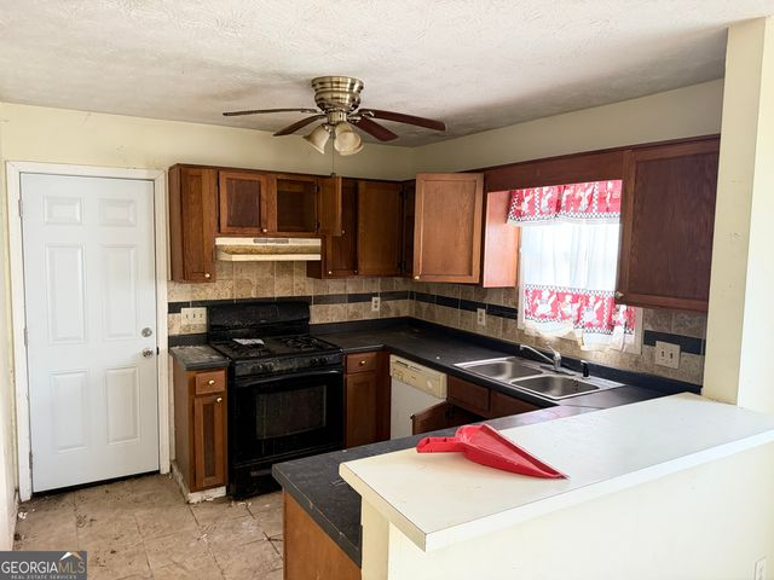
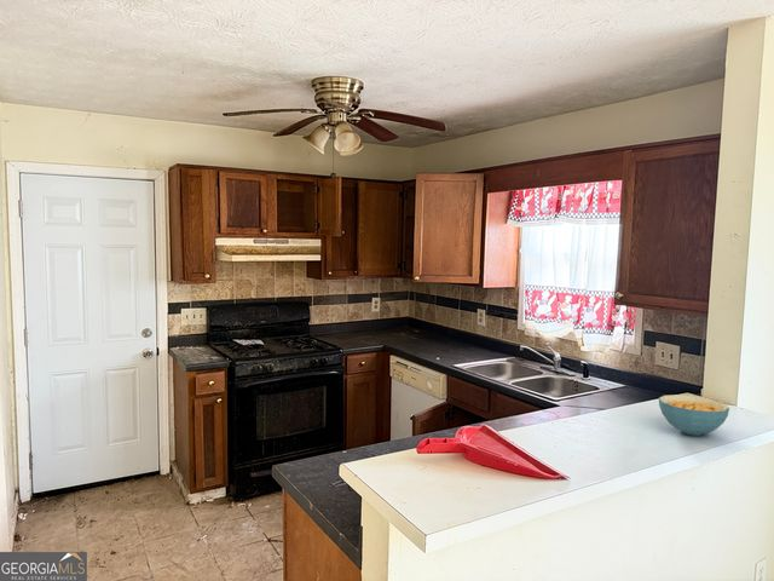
+ cereal bowl (692, 418)
